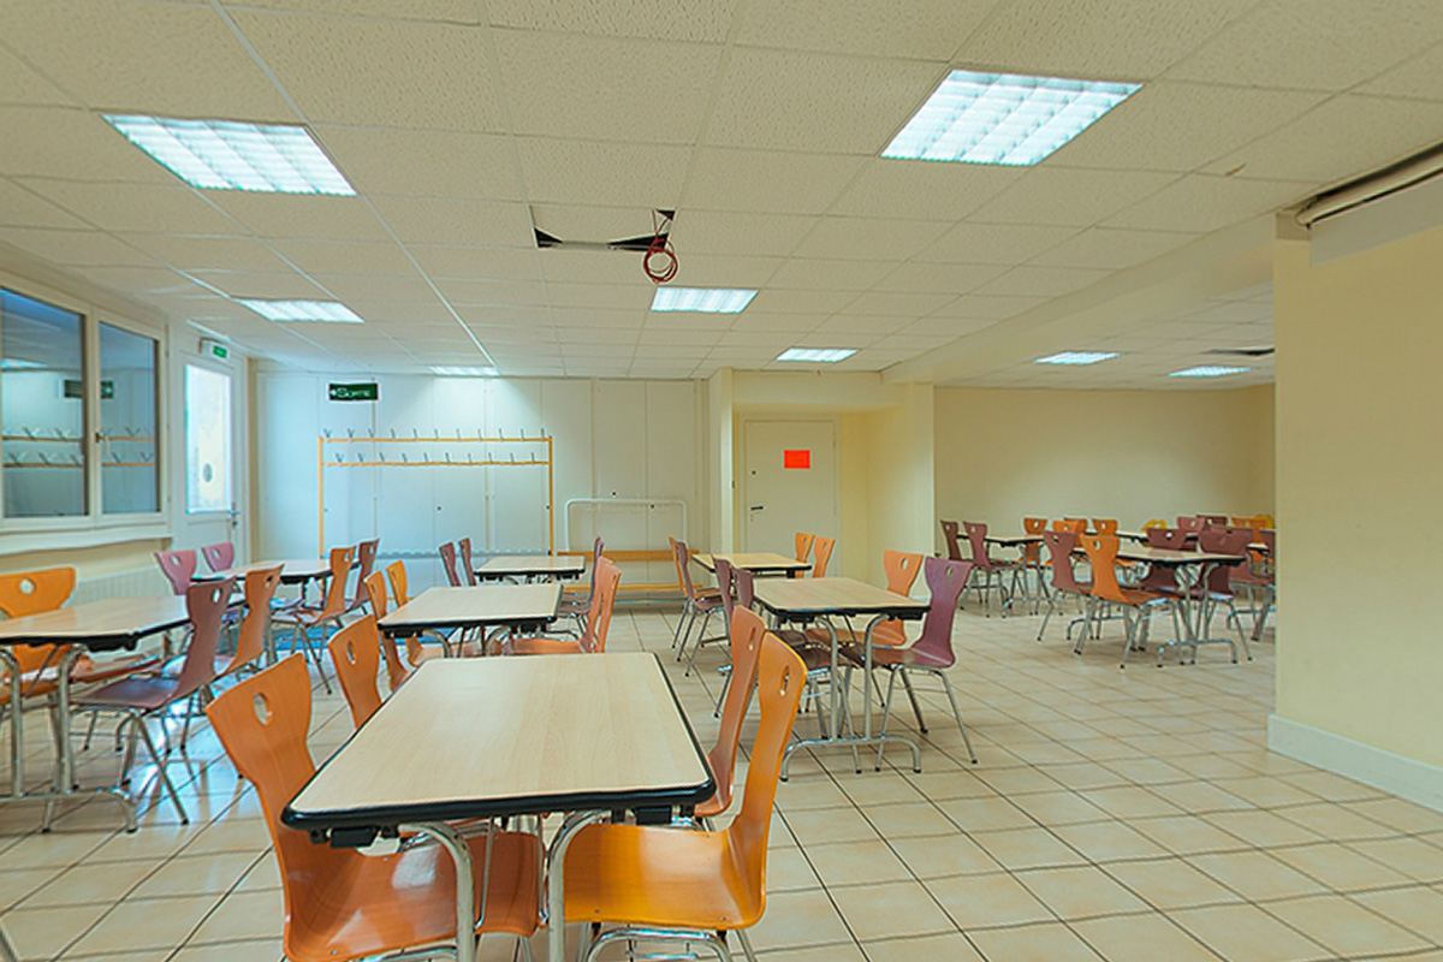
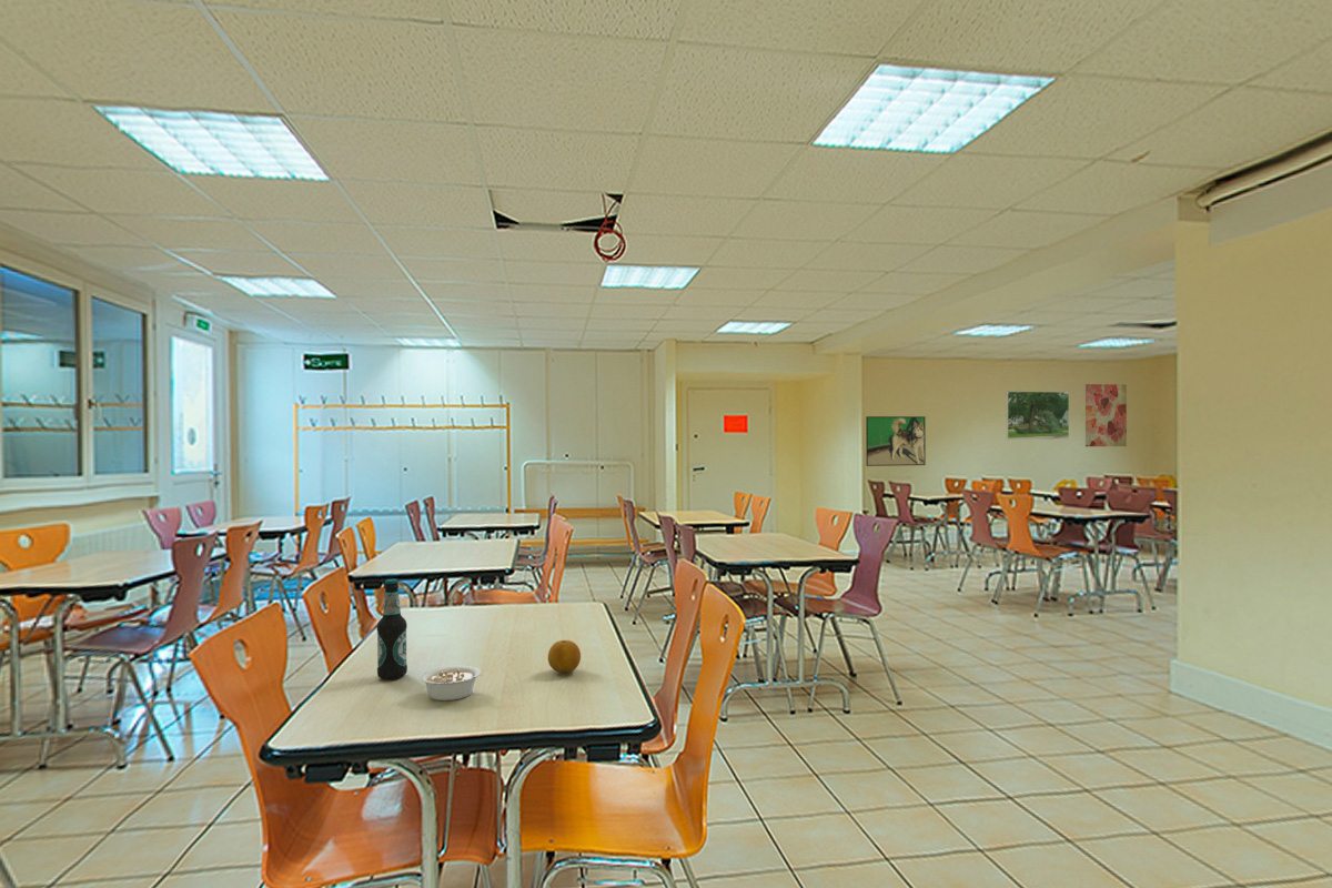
+ bottle (392, 627)
+ legume (453, 682)
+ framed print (1038, 415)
+ fruit (564, 656)
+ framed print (896, 441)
+ wall art (1106, 415)
